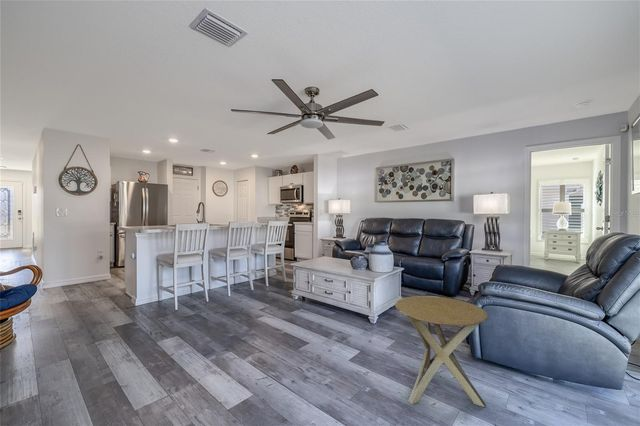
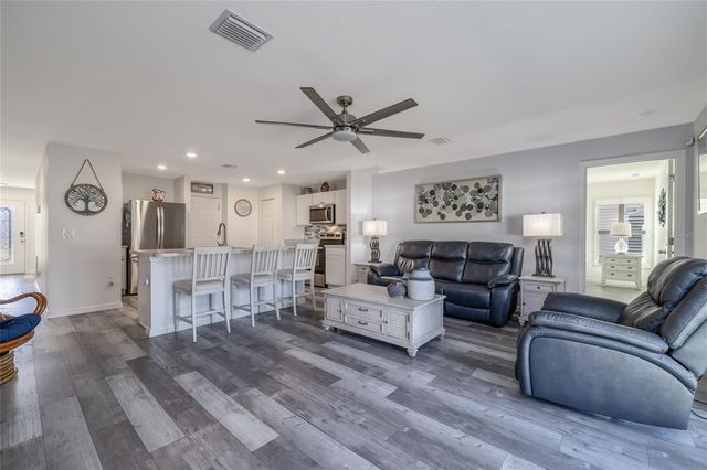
- side table (438, 348)
